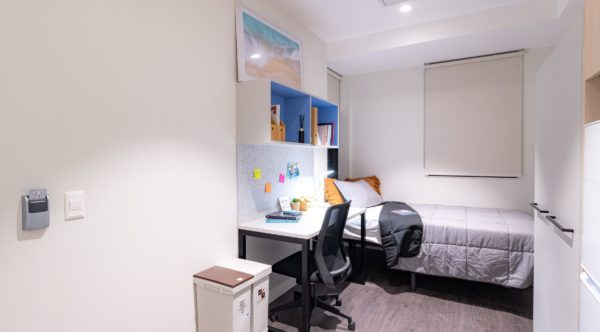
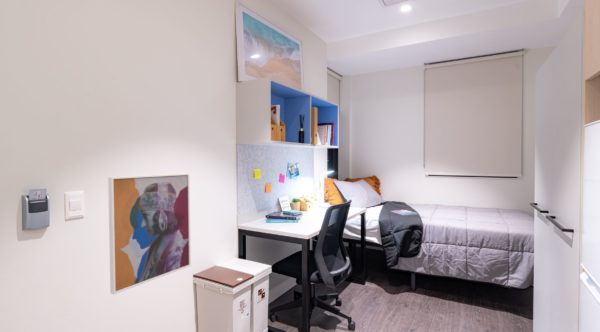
+ wall art (154, 226)
